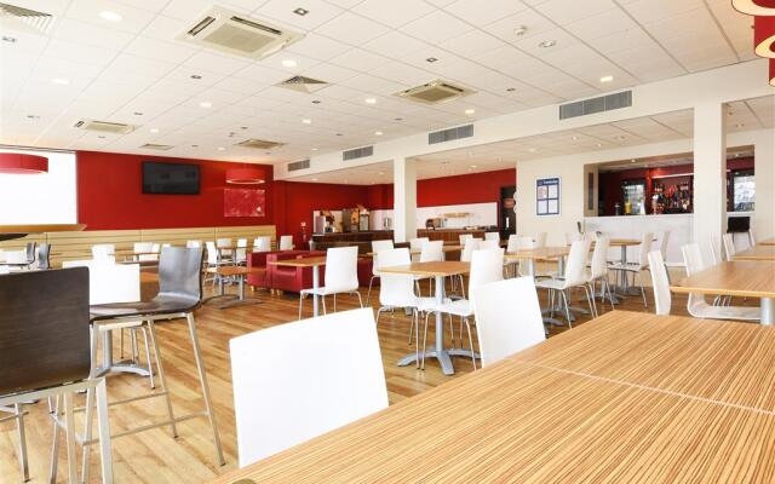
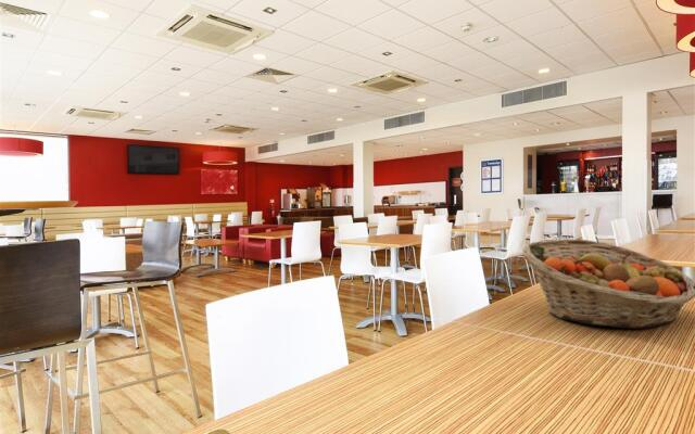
+ fruit basket (604, 278)
